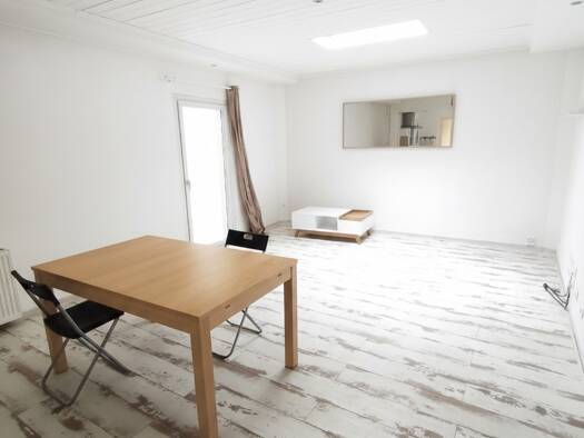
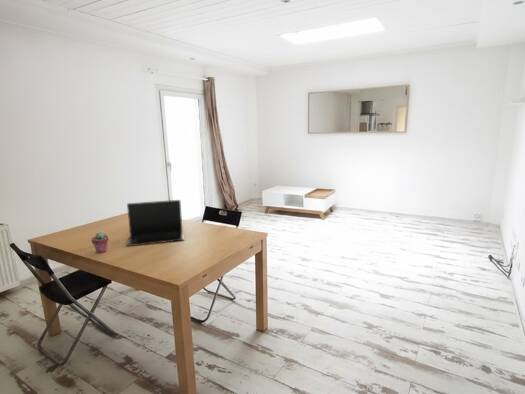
+ potted succulent (100, 241)
+ laptop (155, 221)
